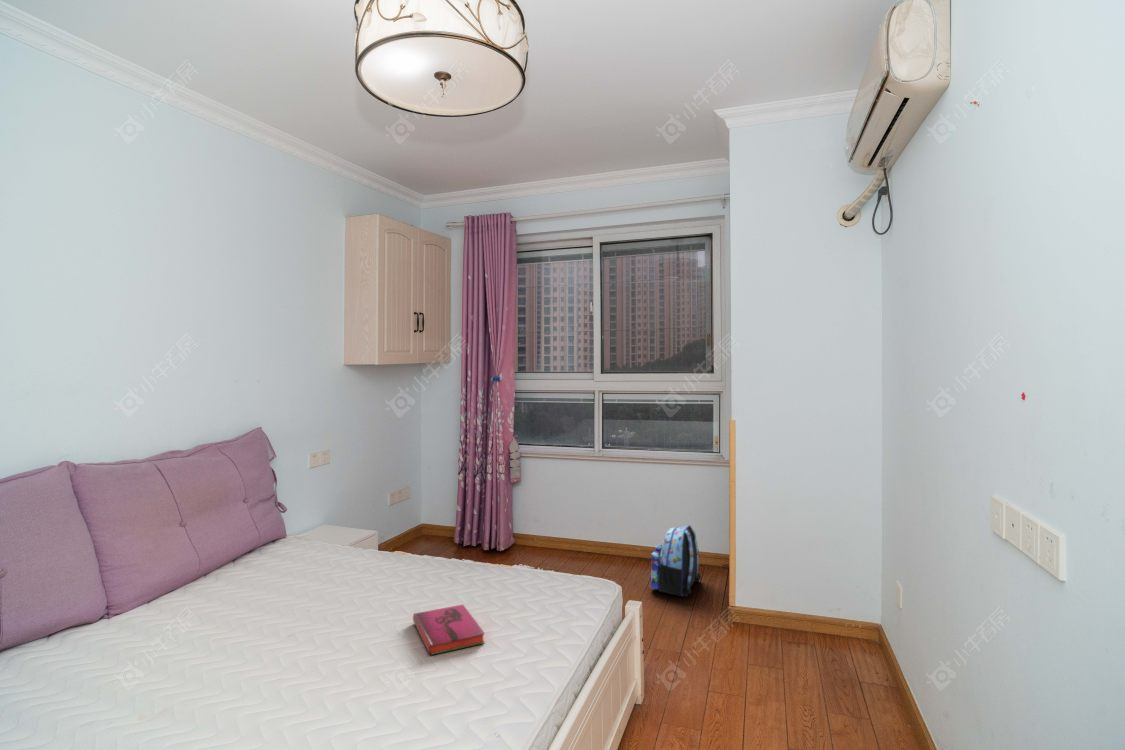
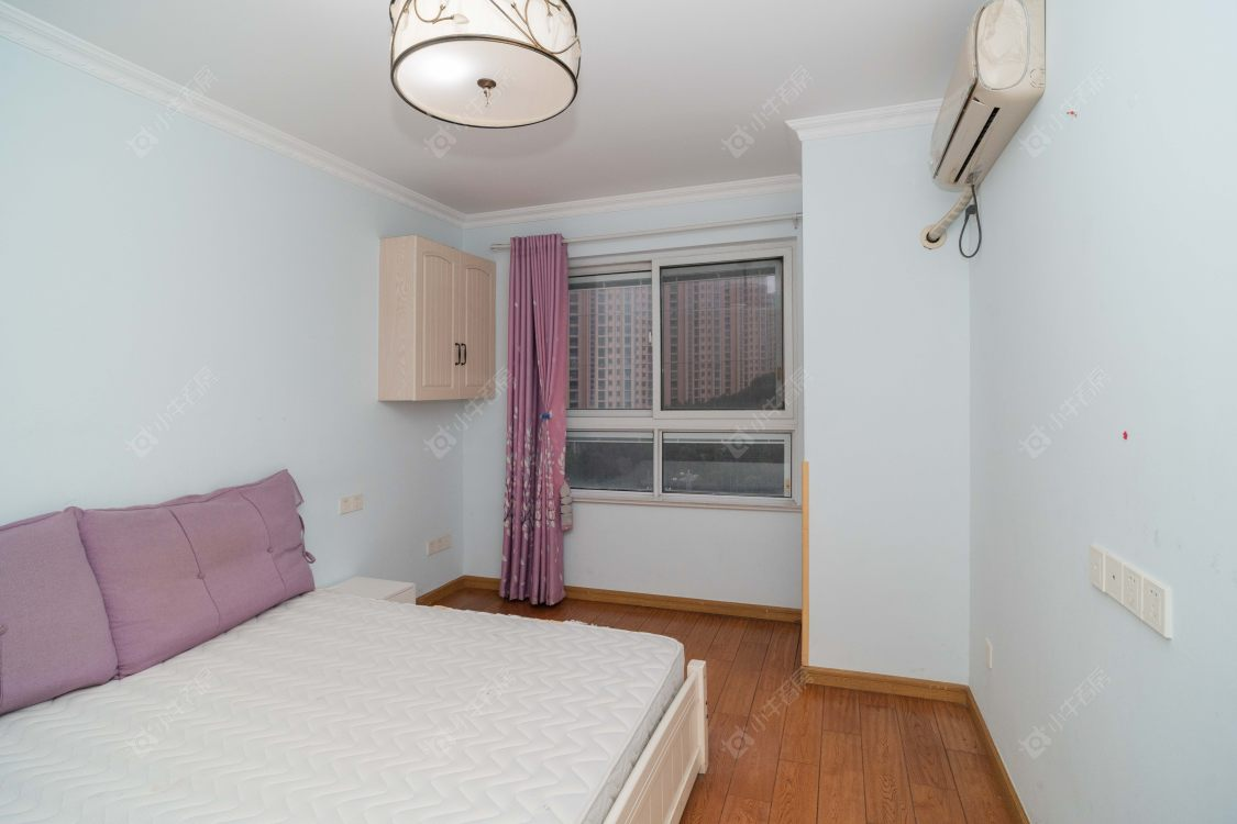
- backpack (675, 556)
- hardback book (447, 627)
